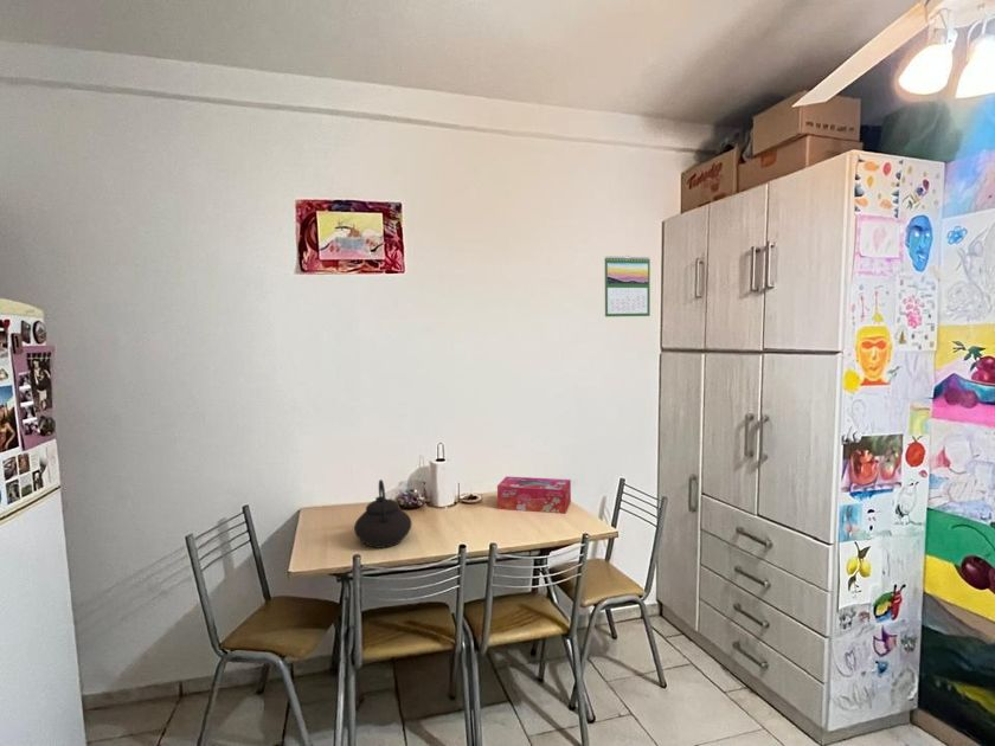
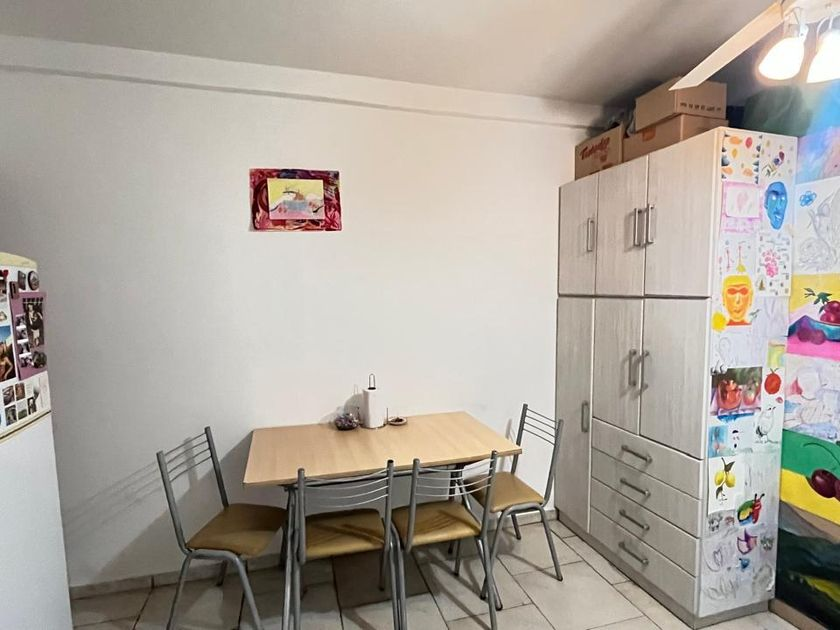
- tissue box (534, 494)
- calendar (627, 285)
- teapot (381, 508)
